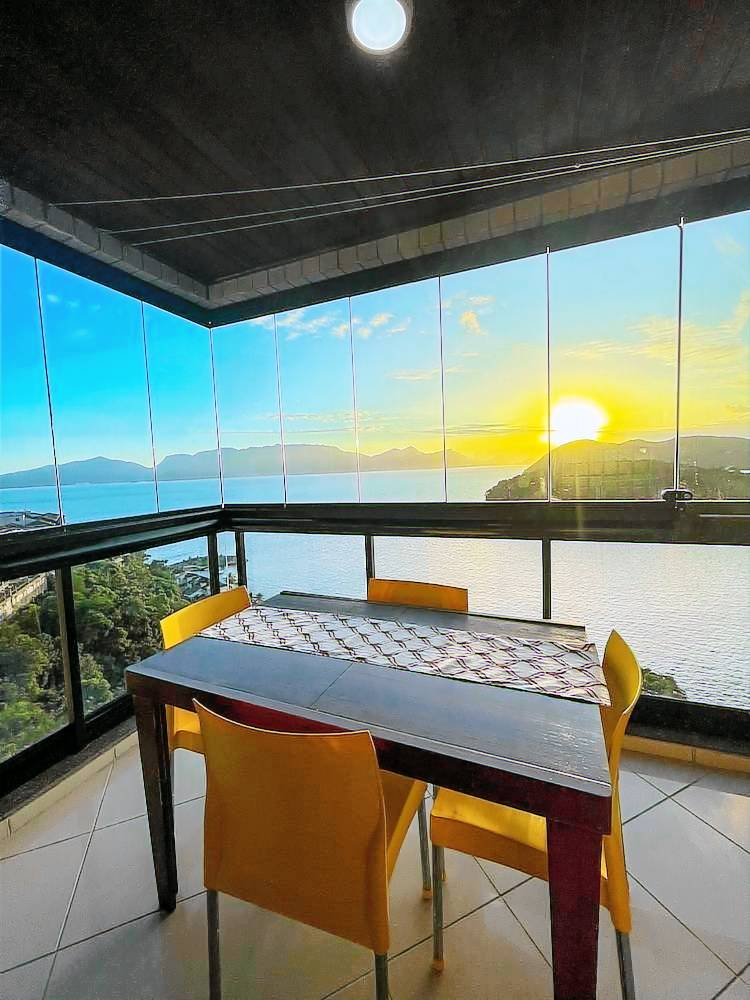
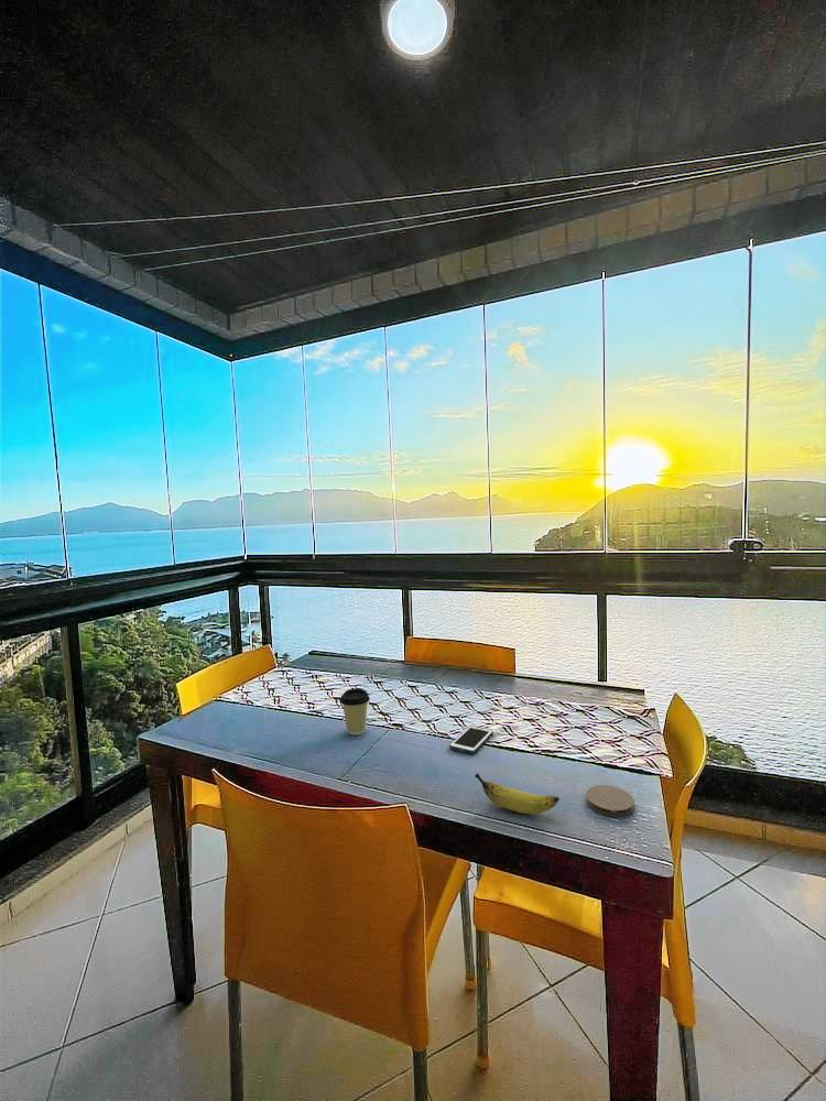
+ coaster (609, 799)
+ coffee cup (355, 711)
+ banana (515, 795)
+ cell phone (471, 739)
